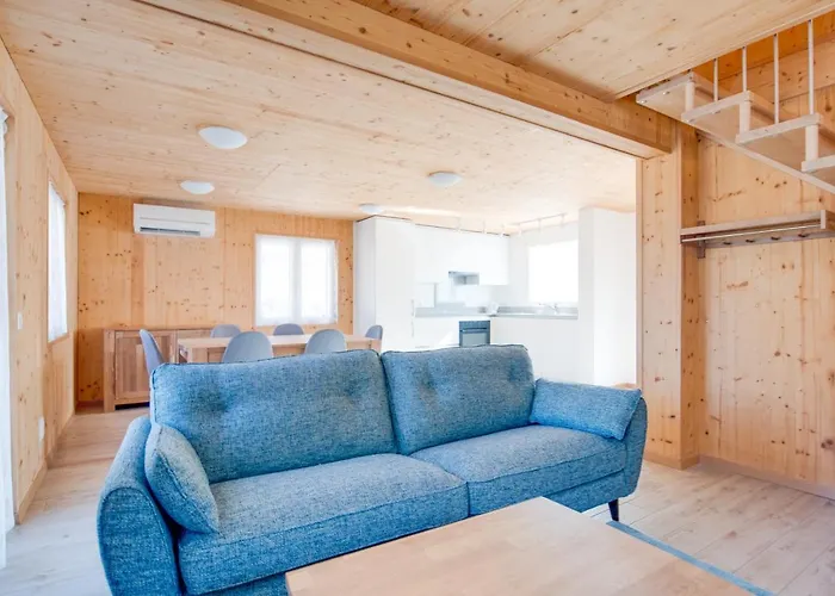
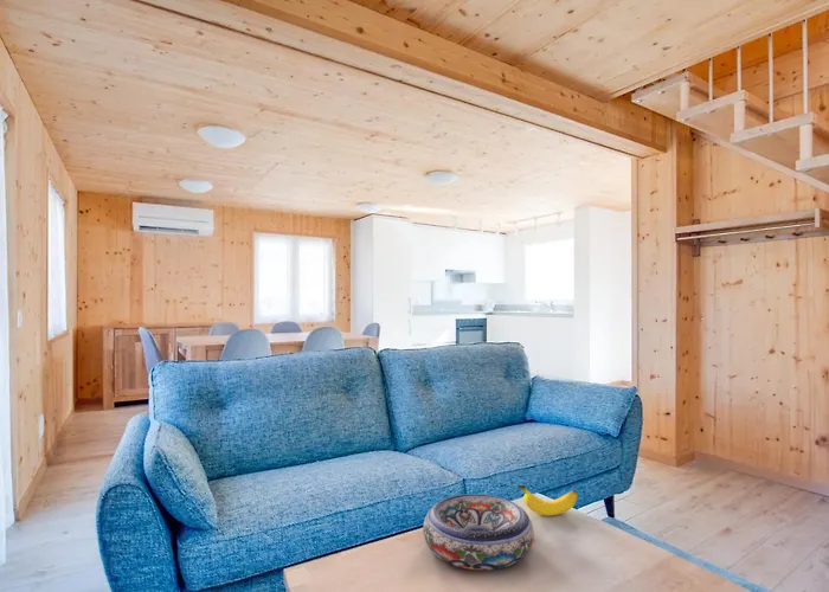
+ bowl (477, 528)
+ banana (547, 501)
